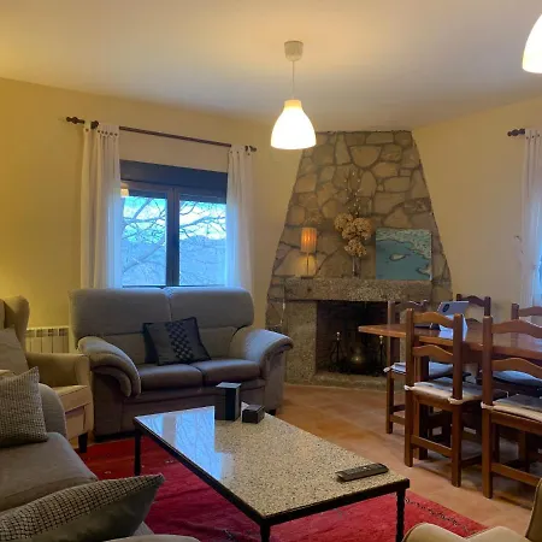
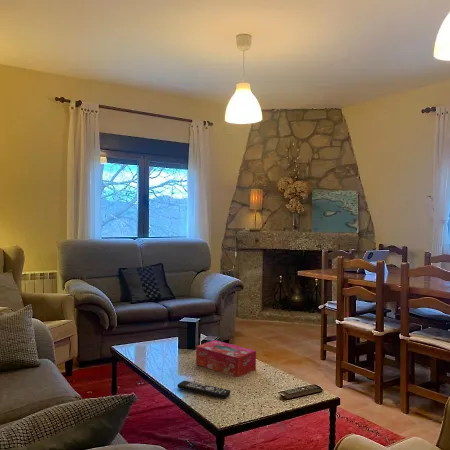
+ tissue box (225, 357)
+ remote control (203, 389)
